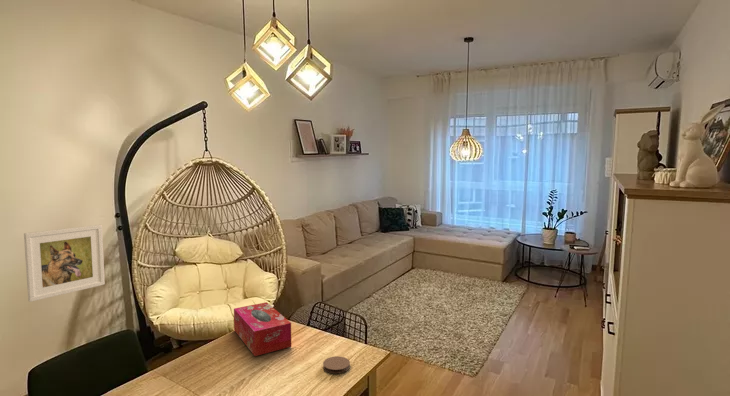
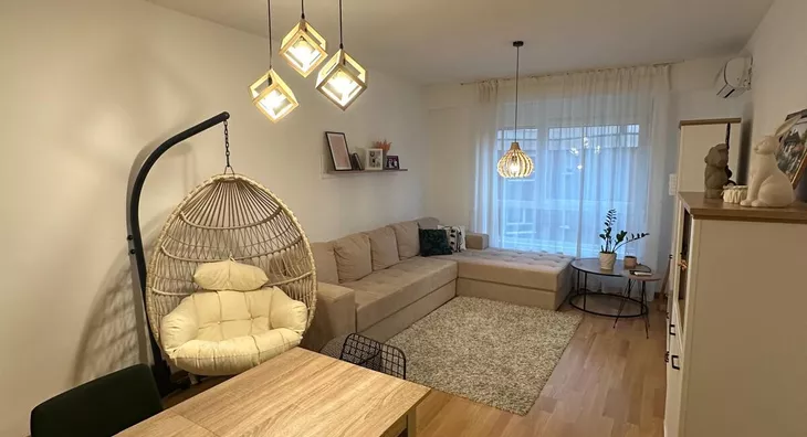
- tissue box (261, 326)
- coaster (336, 364)
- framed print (67, 260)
